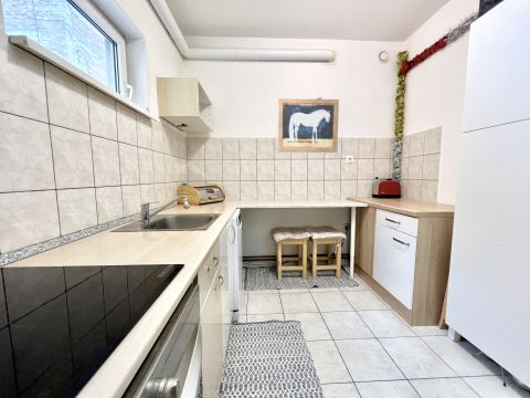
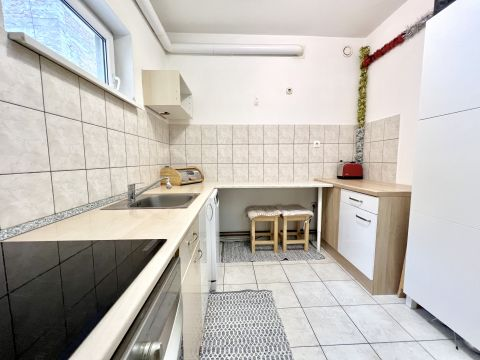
- wall art (308, 125)
